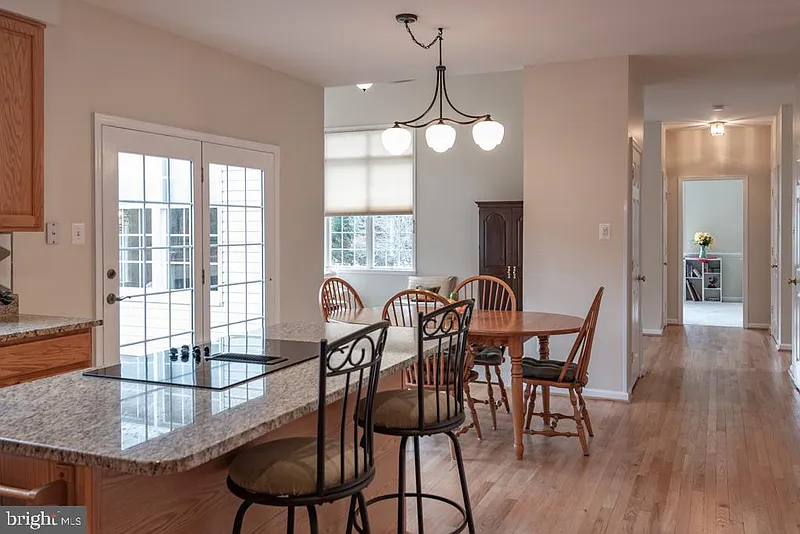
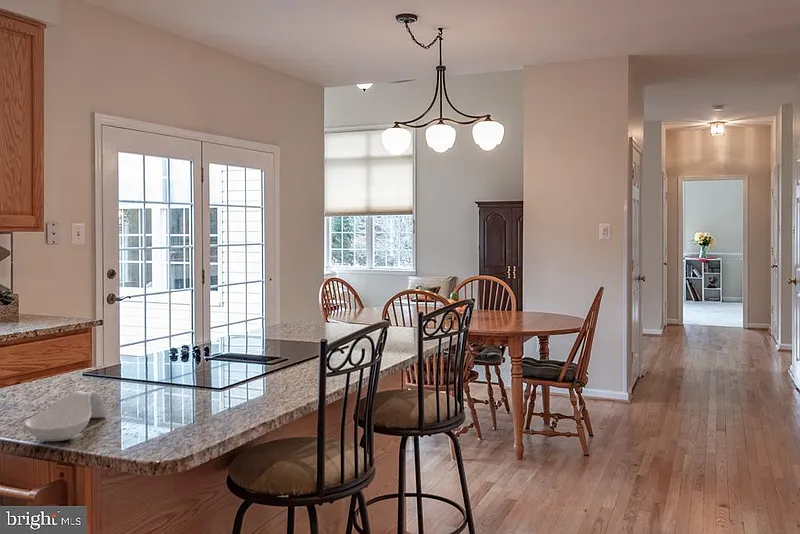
+ spoon rest (71, 413)
